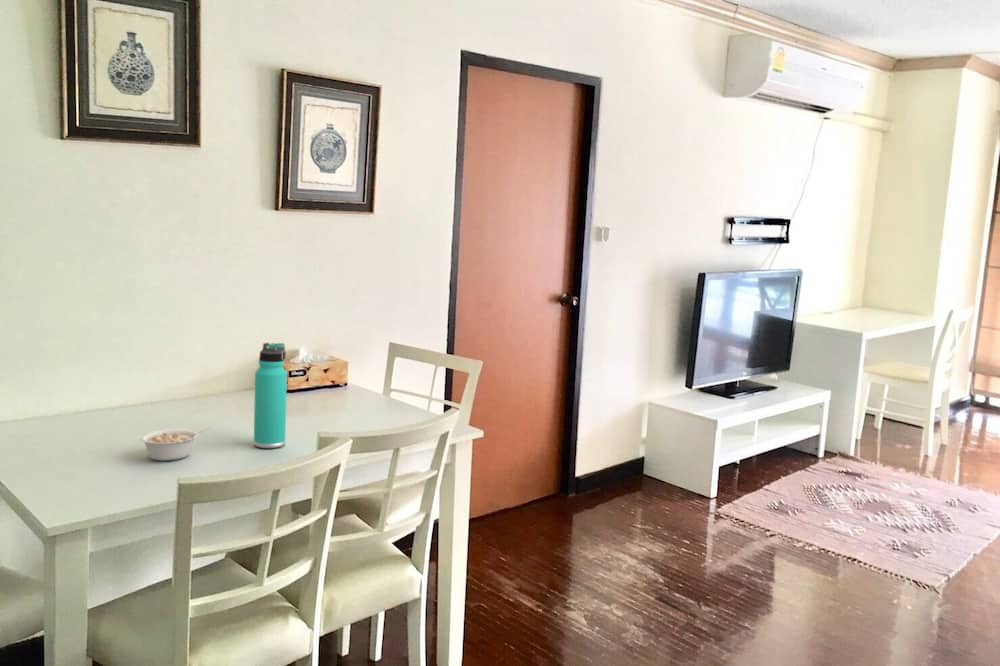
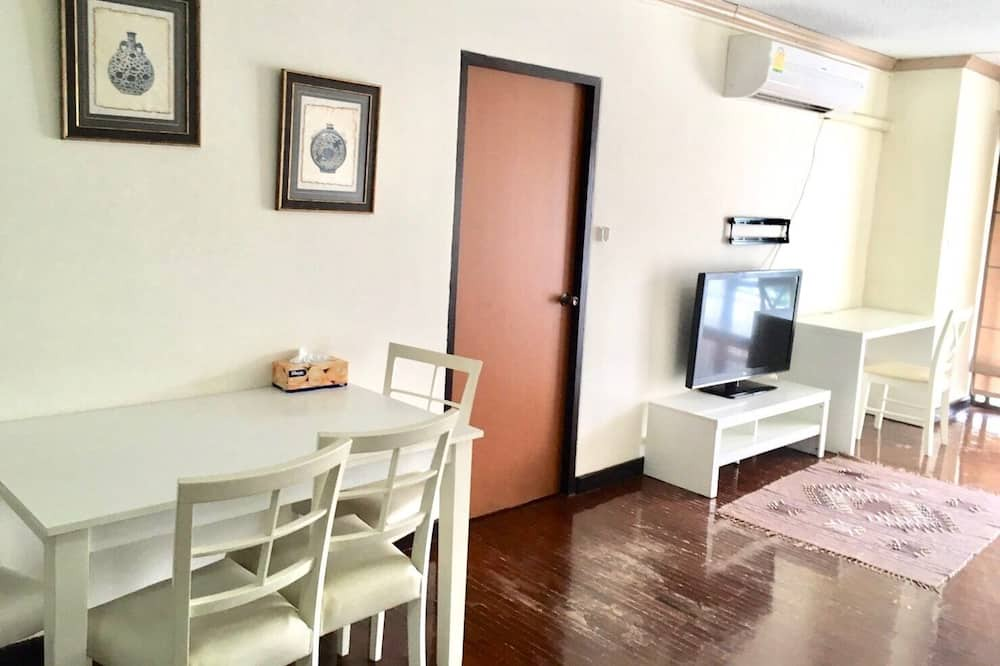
- legume (171, 443)
- thermos bottle (270, 394)
